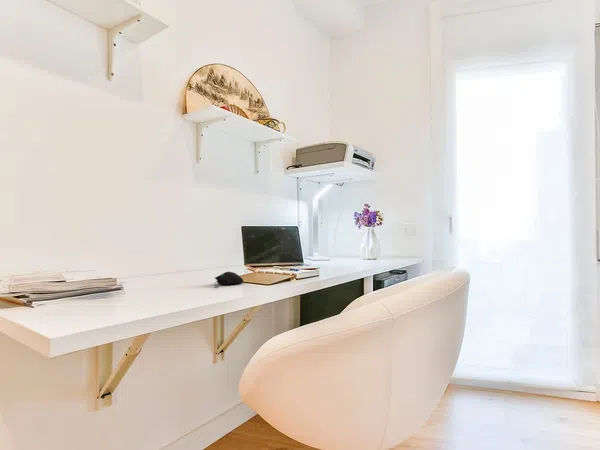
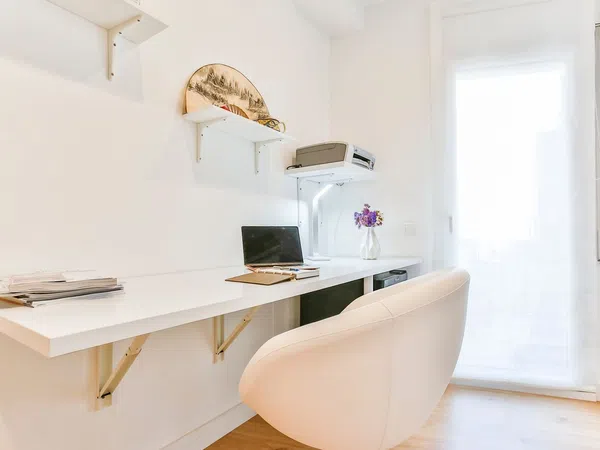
- computer mouse (225, 278)
